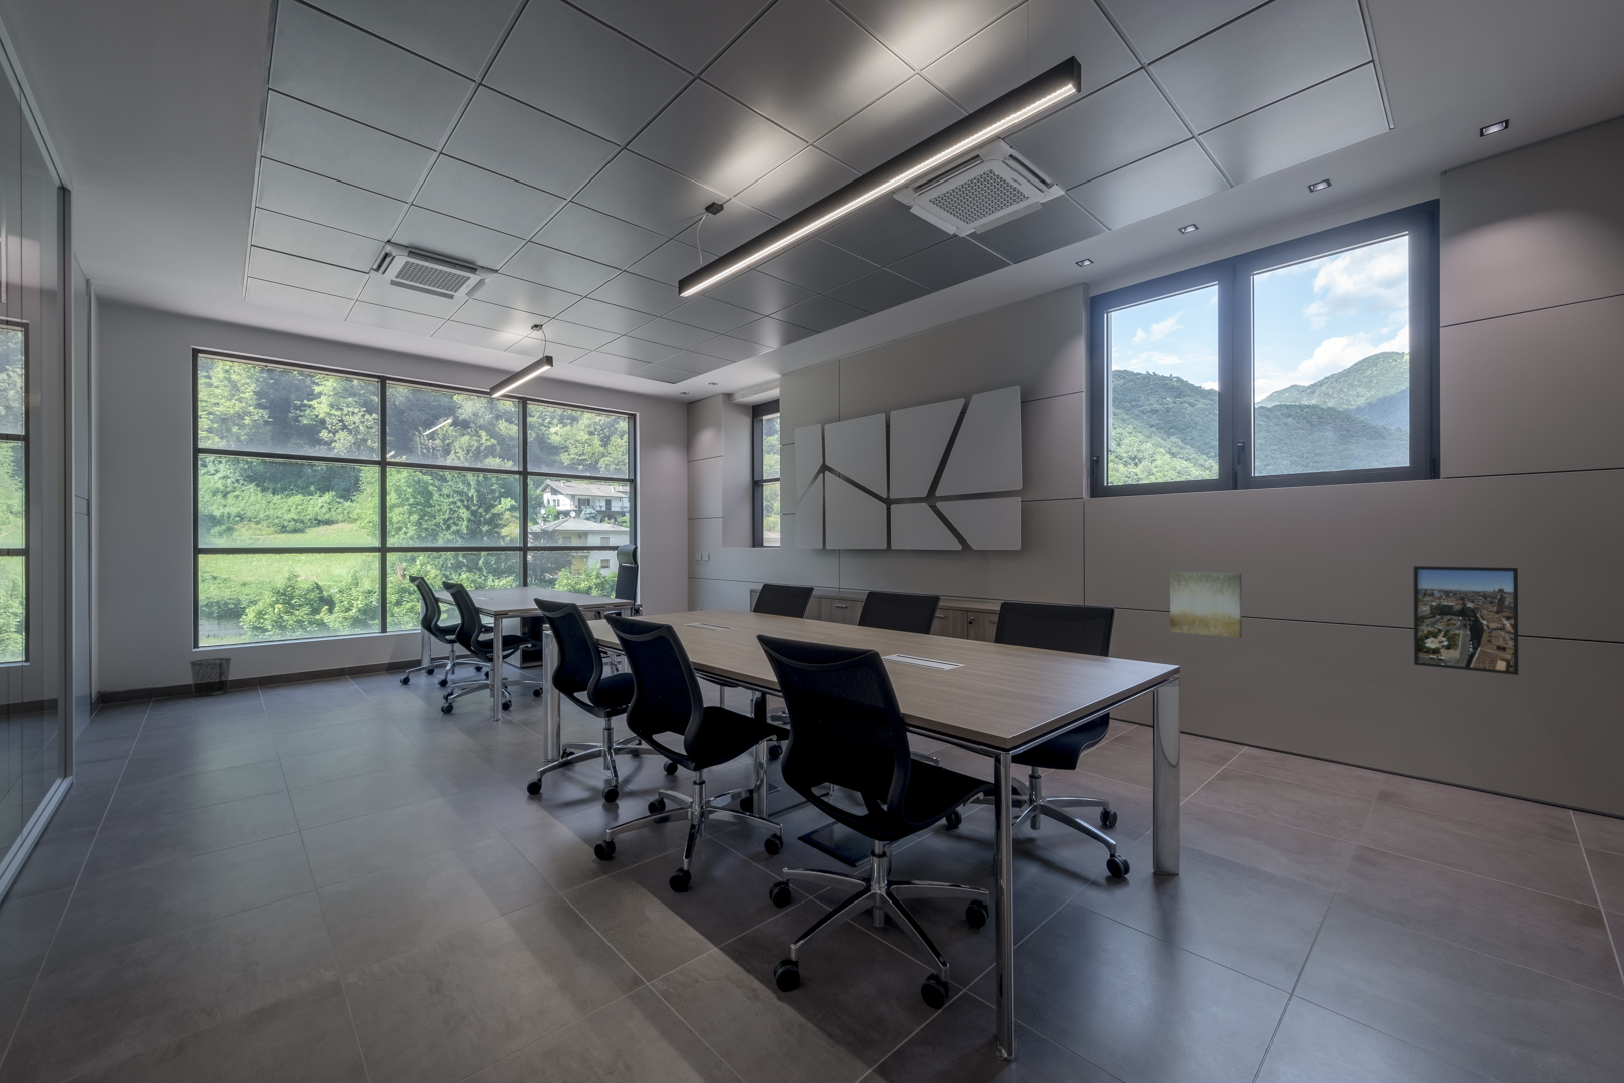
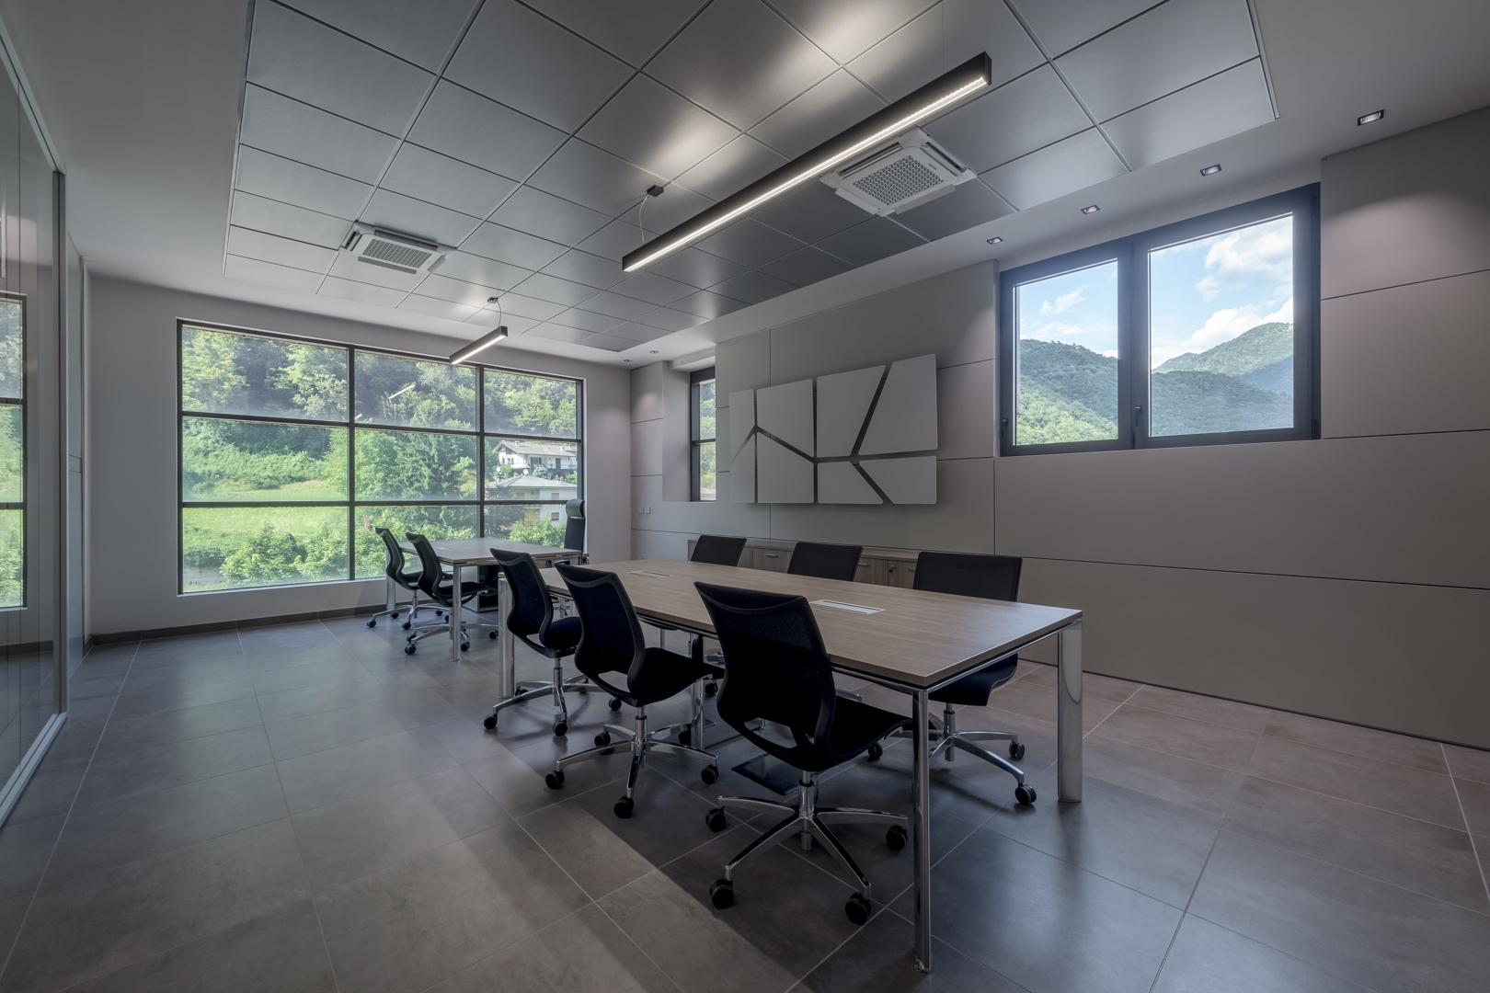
- waste bin (210, 676)
- wall art (1204, 603)
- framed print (1463, 618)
